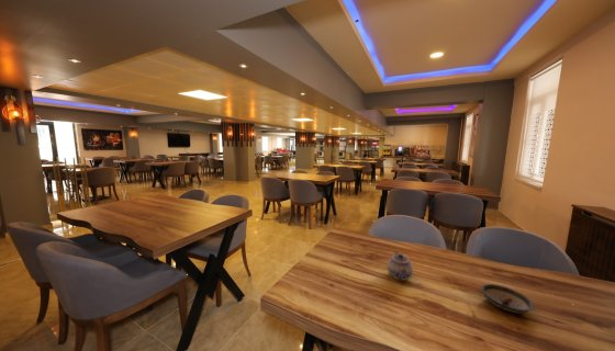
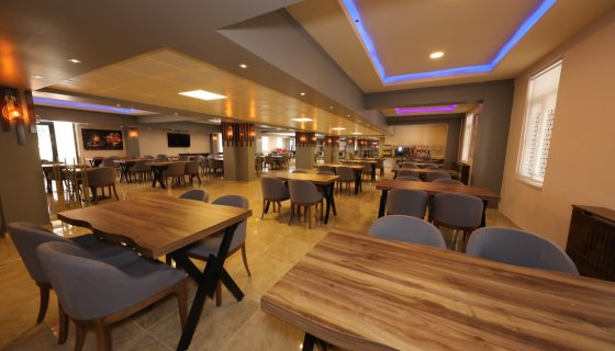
- saucer (505, 299)
- teapot (400, 264)
